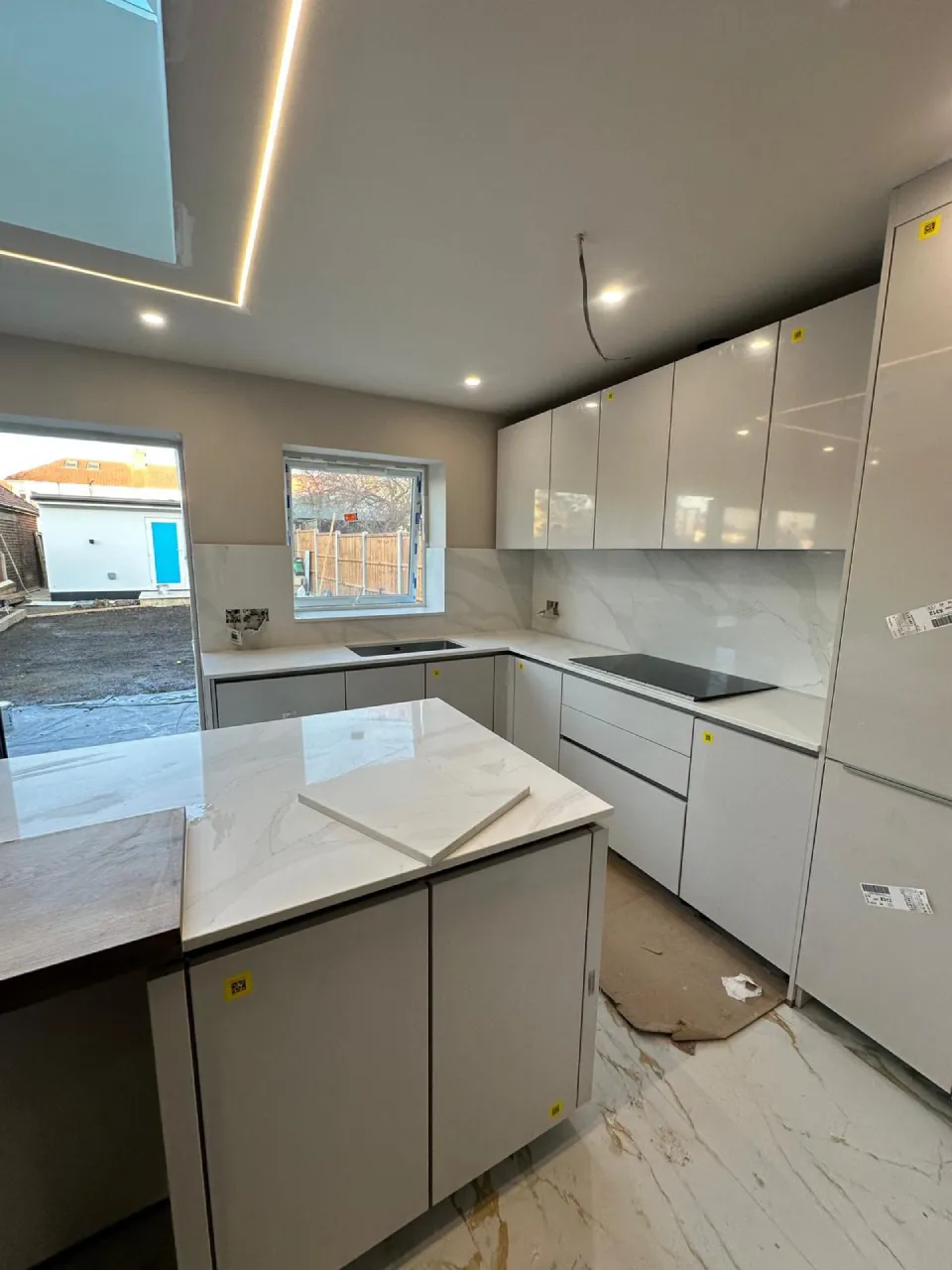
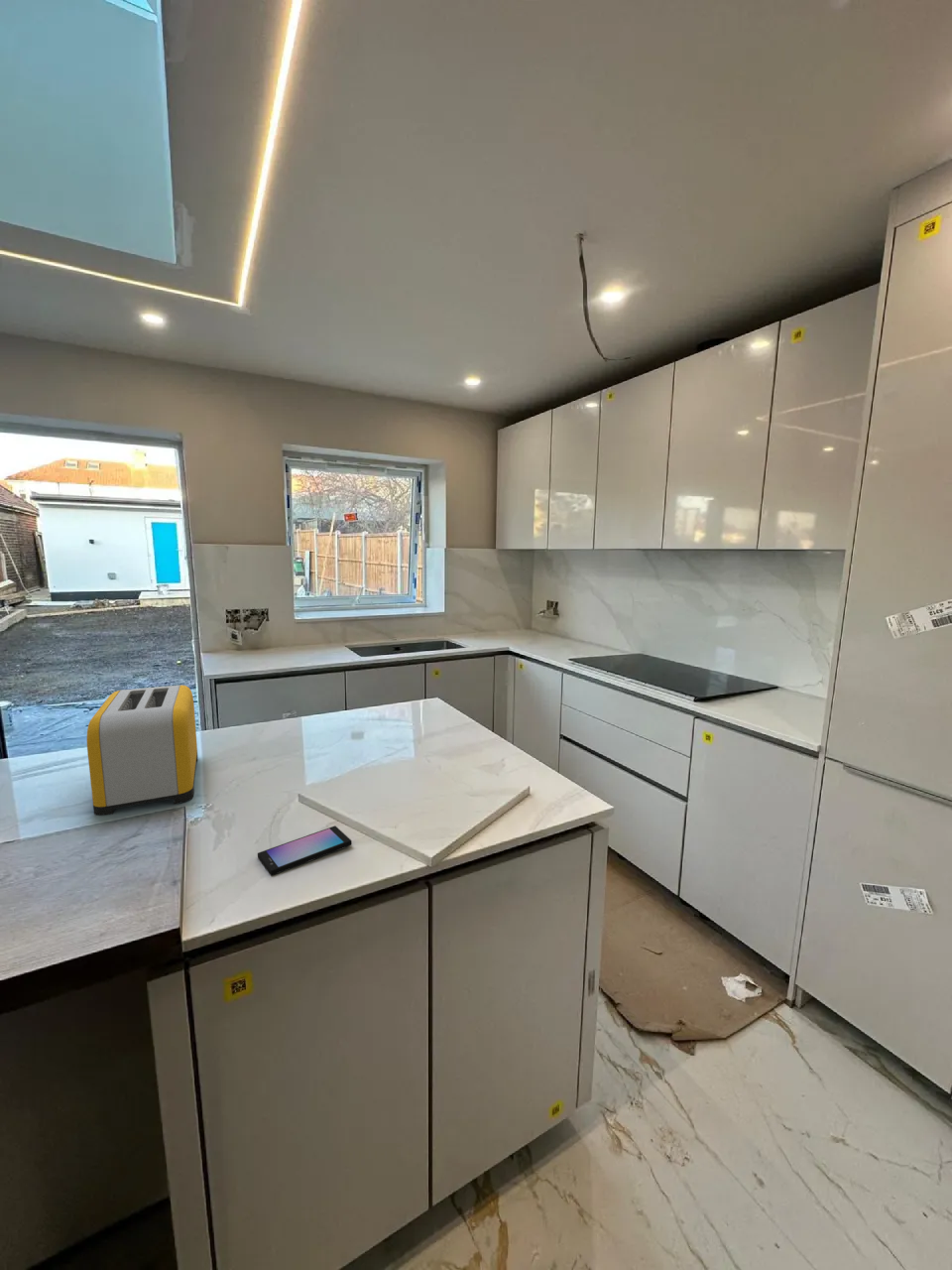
+ smartphone (305, 848)
+ toaster (149, 739)
